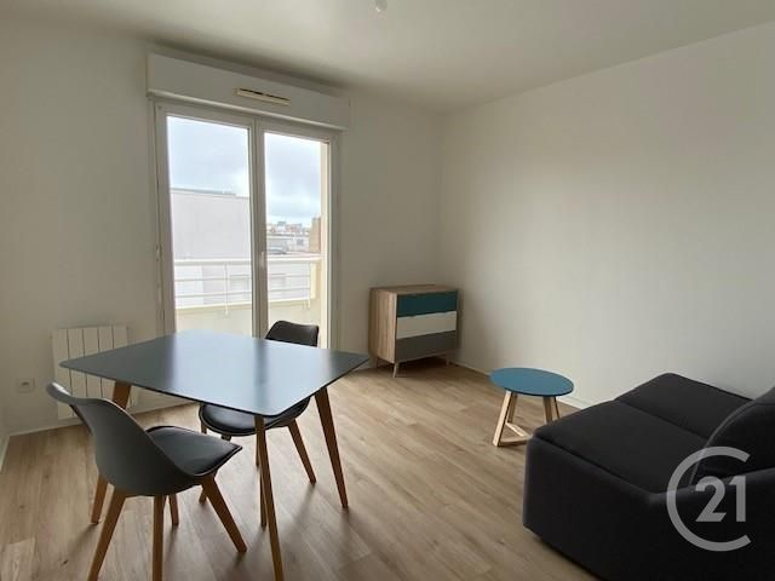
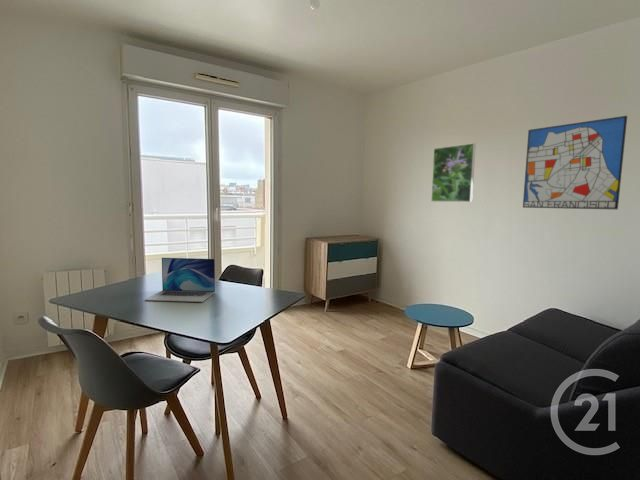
+ laptop (181, 278)
+ wall art (569, 166)
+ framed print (452, 174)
